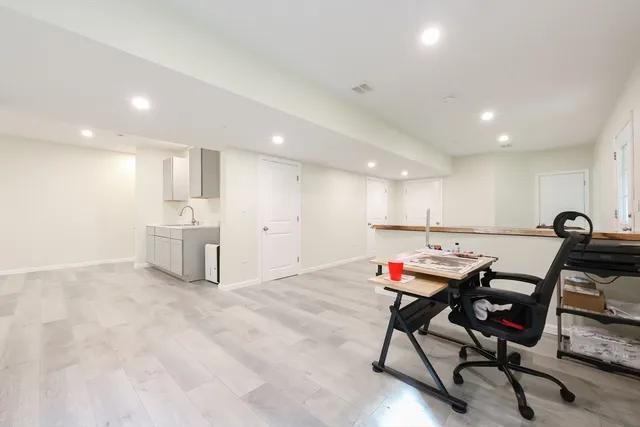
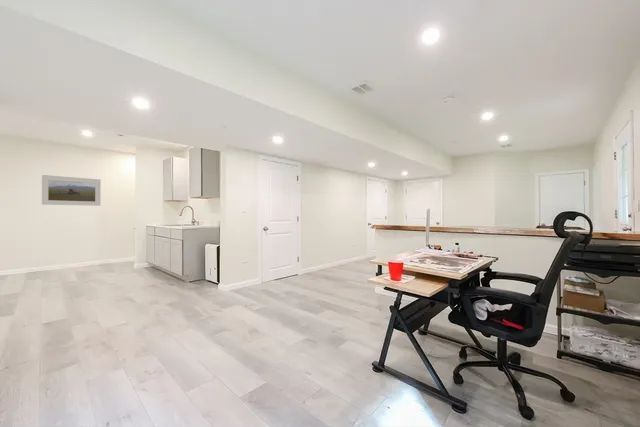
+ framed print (72, 191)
